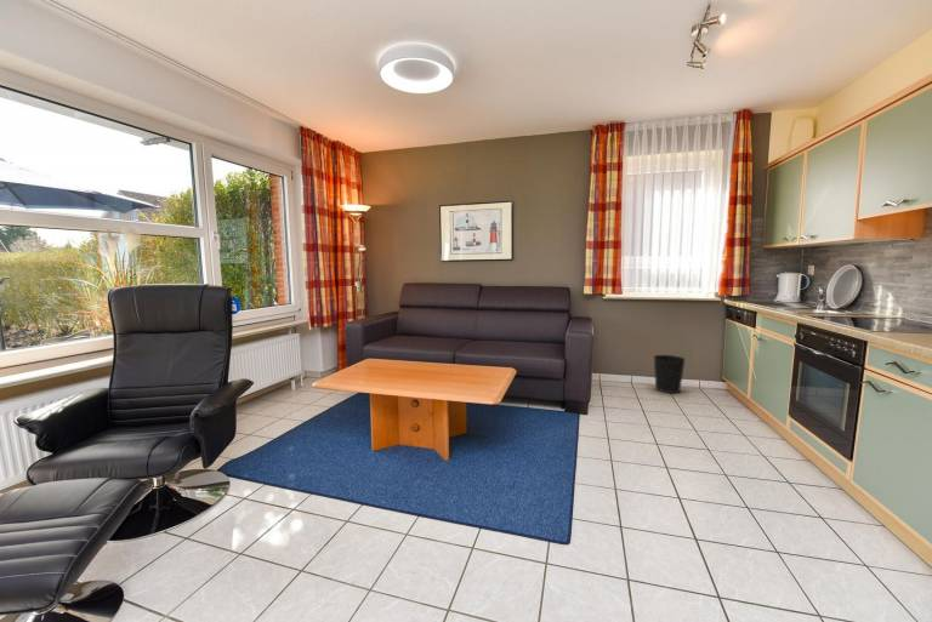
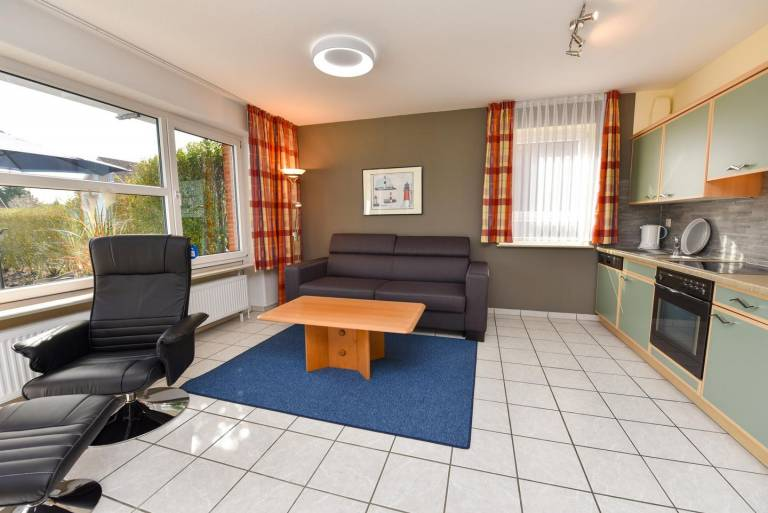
- wastebasket (667, 373)
